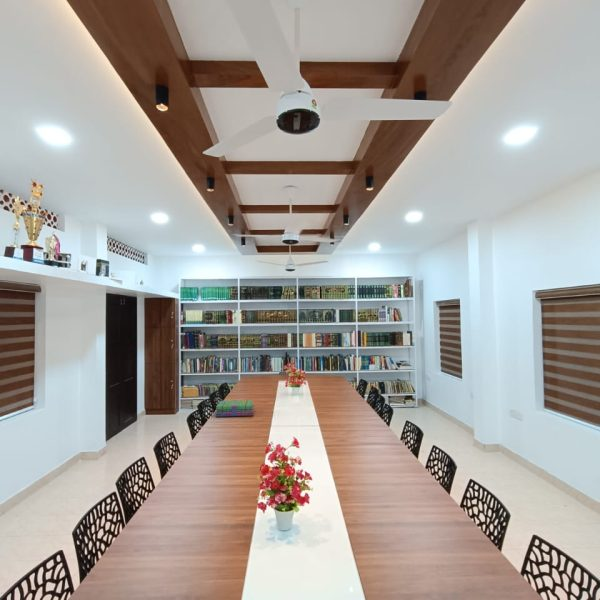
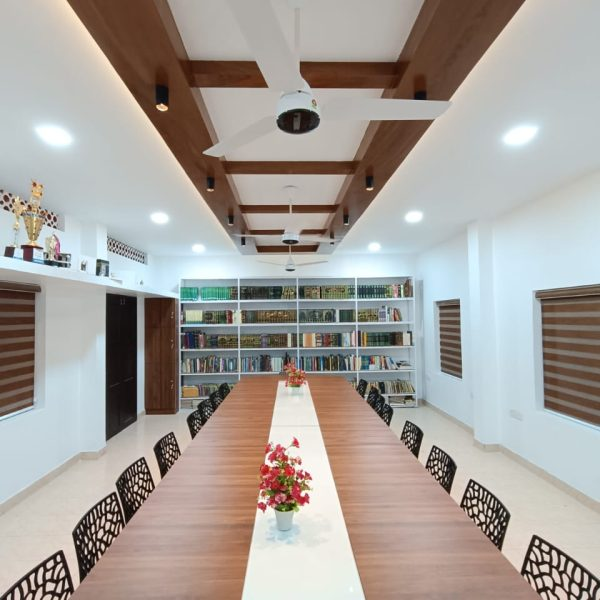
- stack of books (235, 408)
